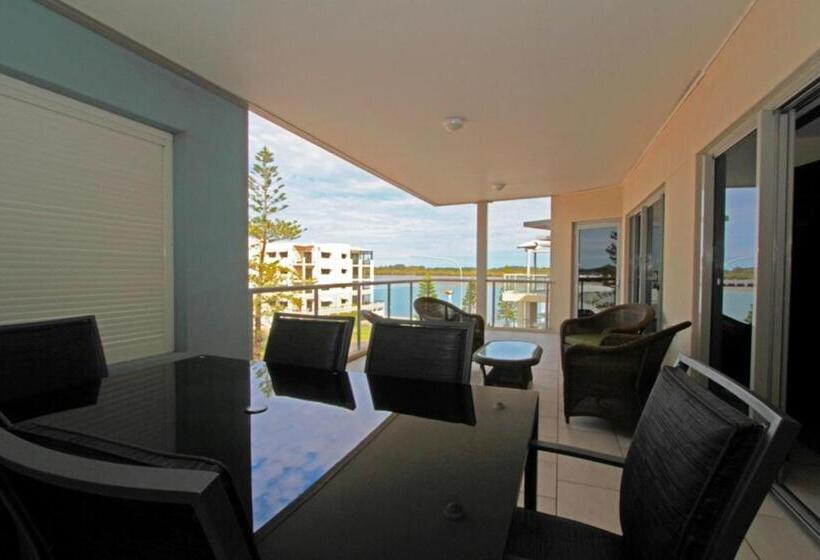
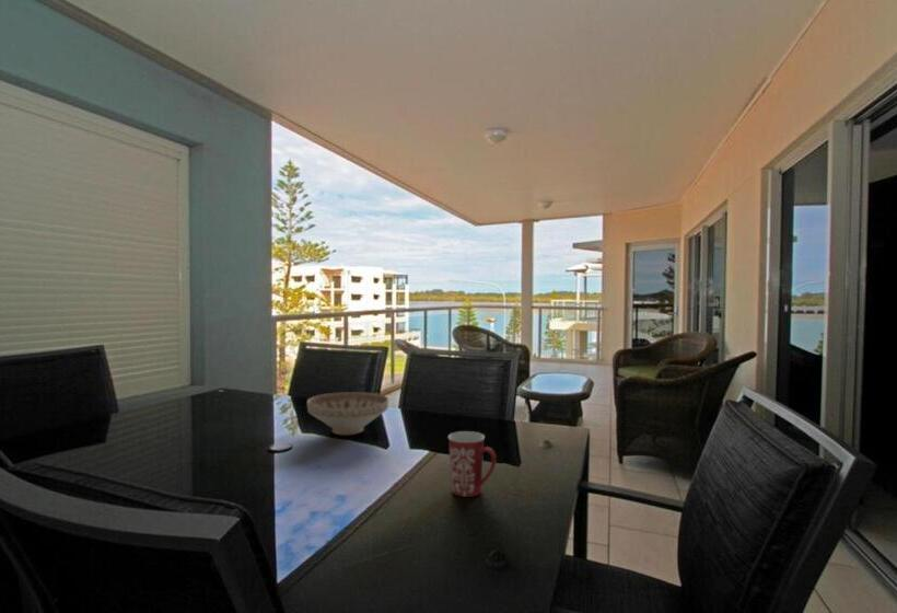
+ decorative bowl (348, 415)
+ mug (471, 465)
